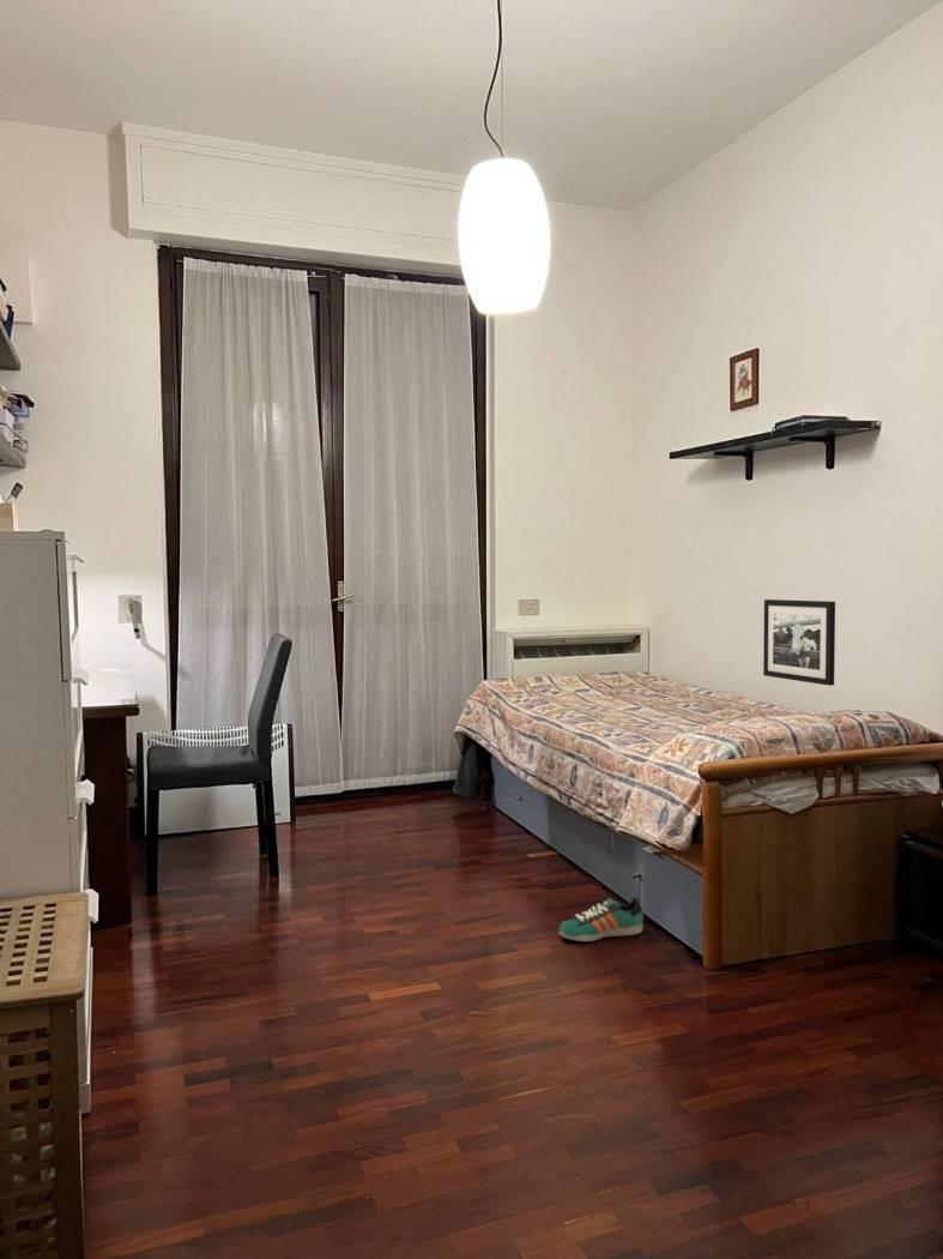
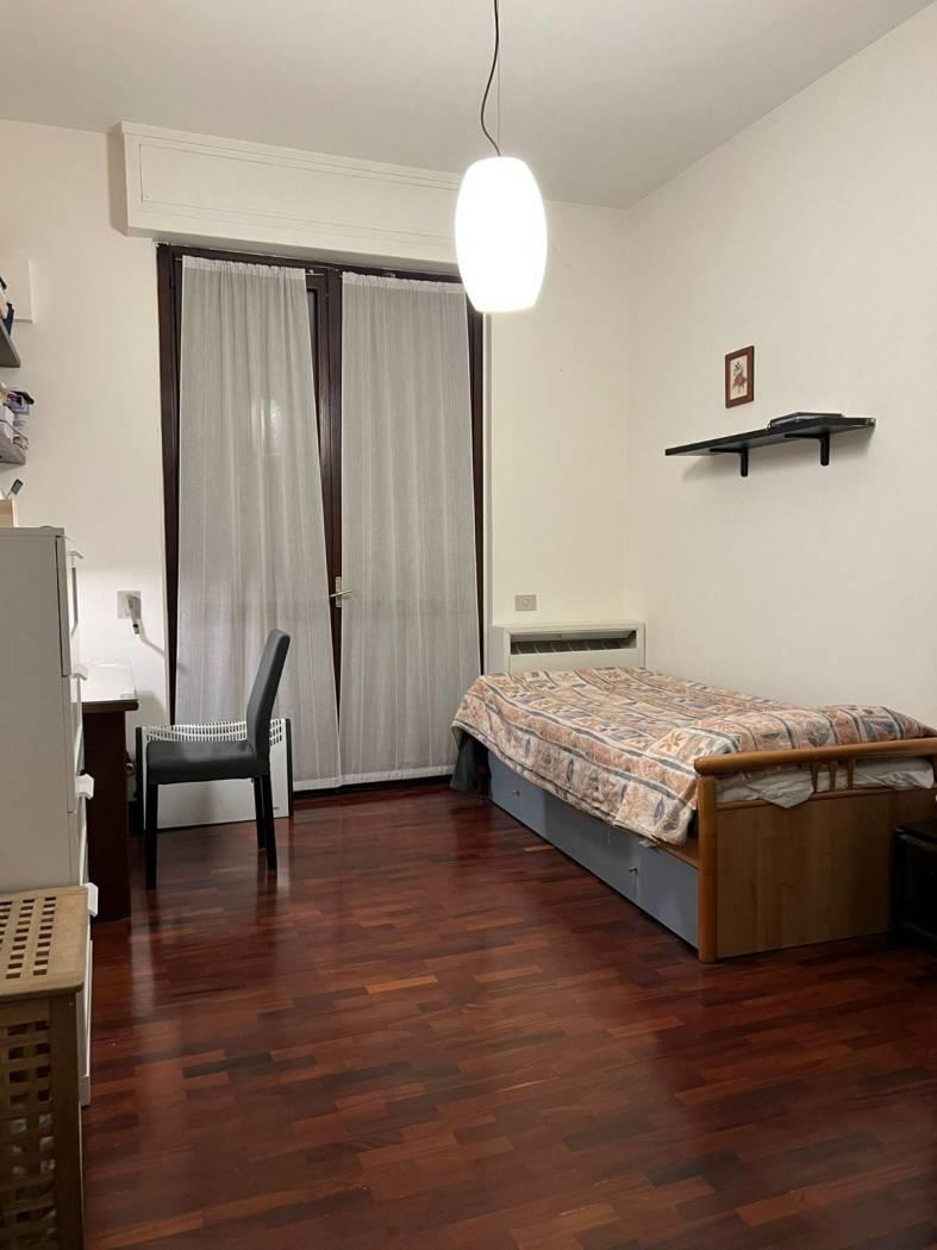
- picture frame (797, 640)
- sneaker (600, 916)
